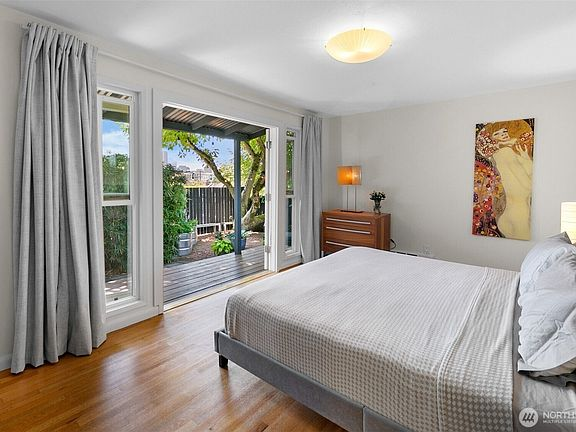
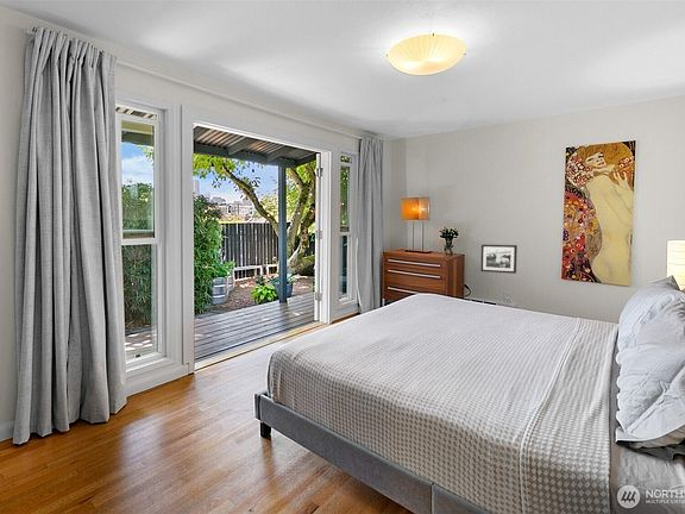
+ picture frame (498, 258)
